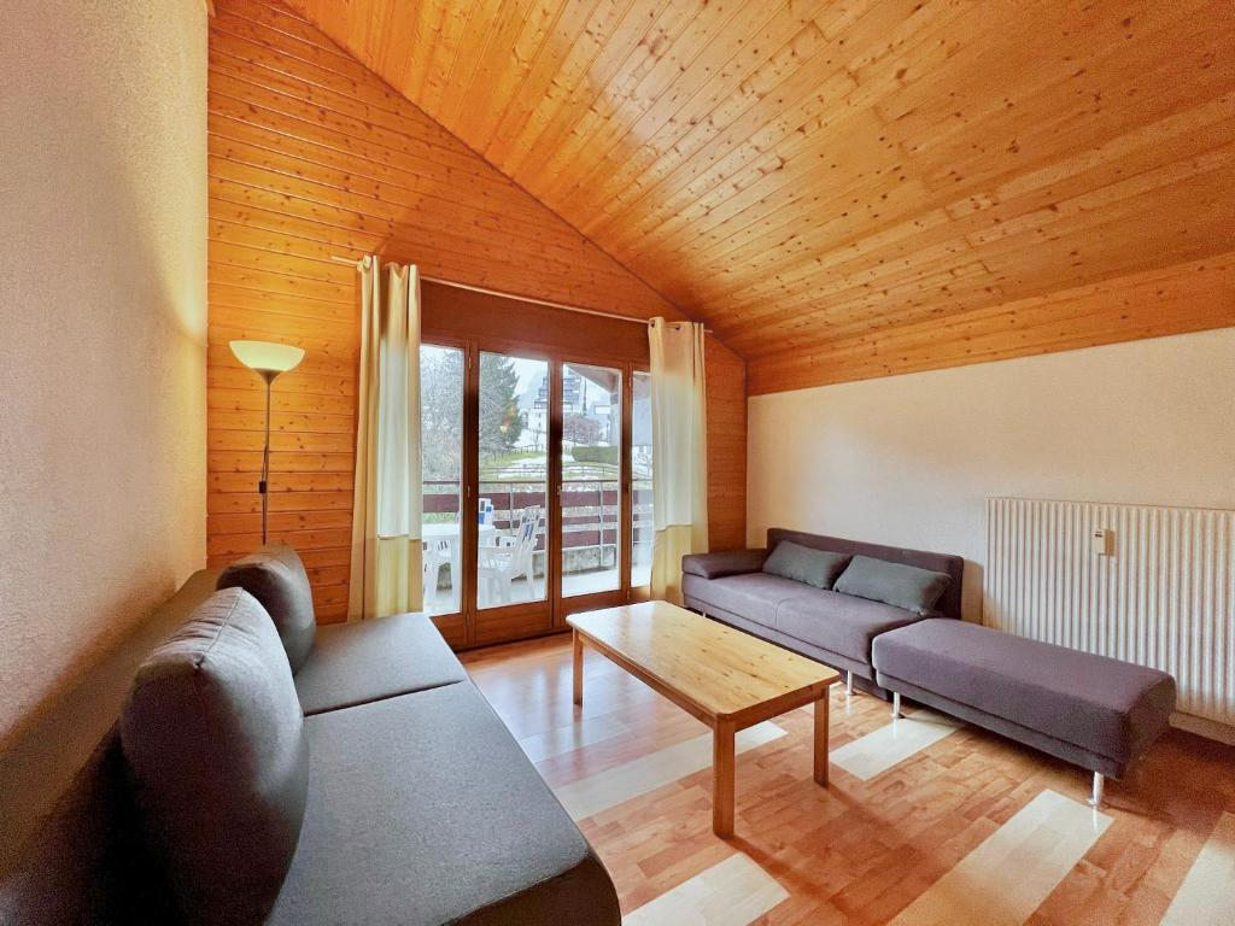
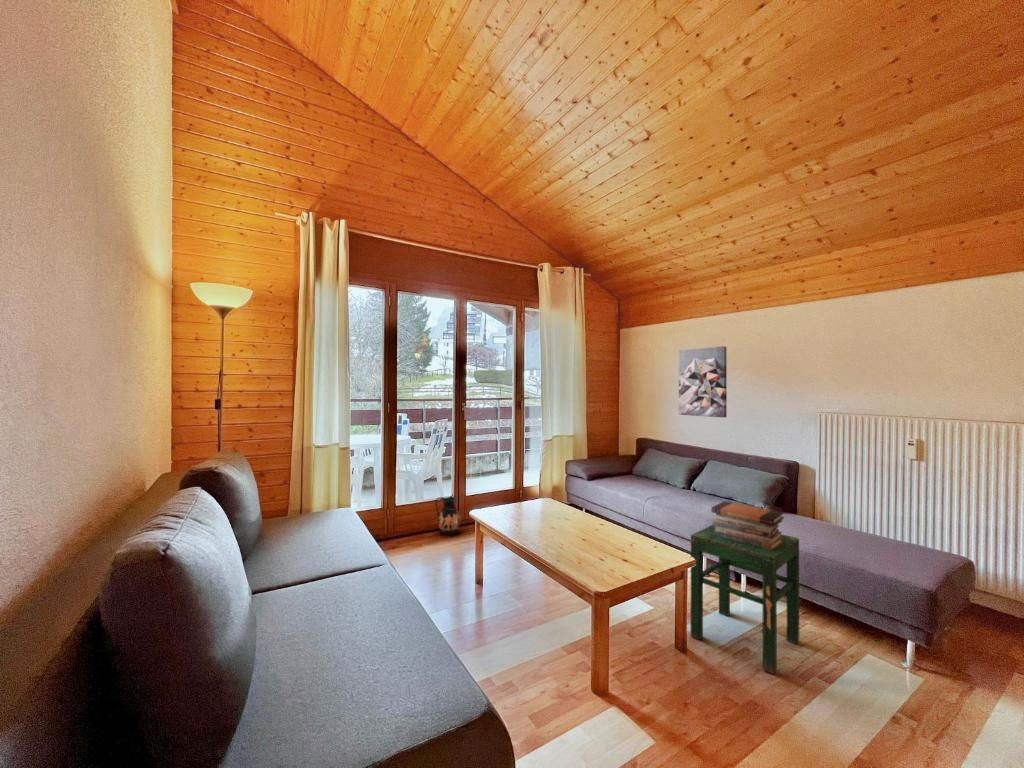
+ wall art (701, 382)
+ stool (742, 591)
+ ceramic jug (448, 514)
+ book stack (746, 523)
